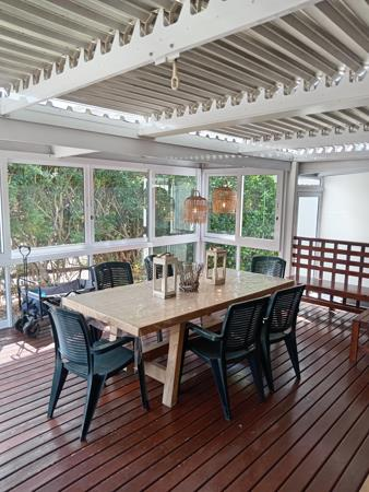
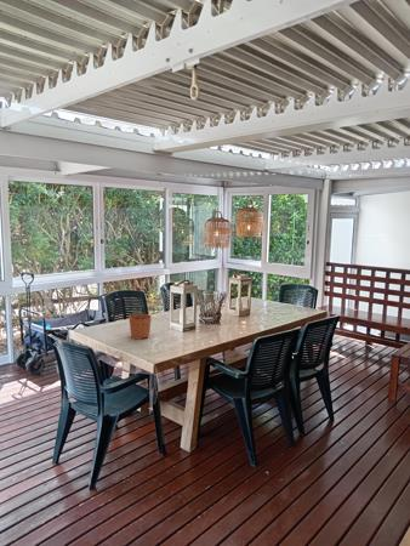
+ plant pot (139, 320)
